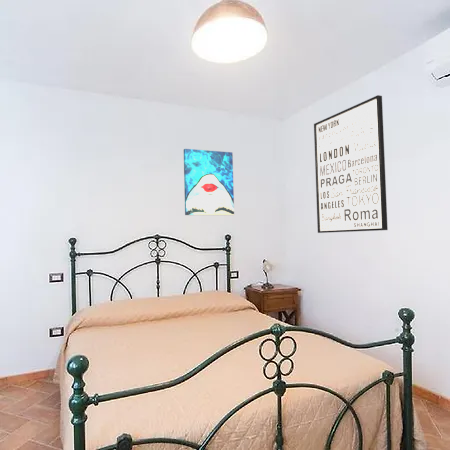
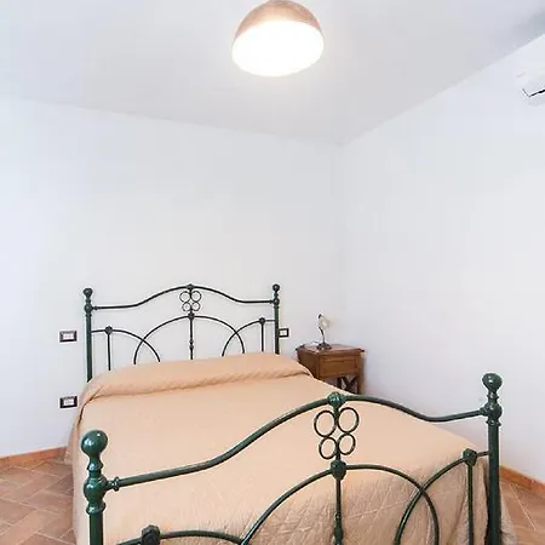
- wall art (209, 182)
- wall art (346, 171)
